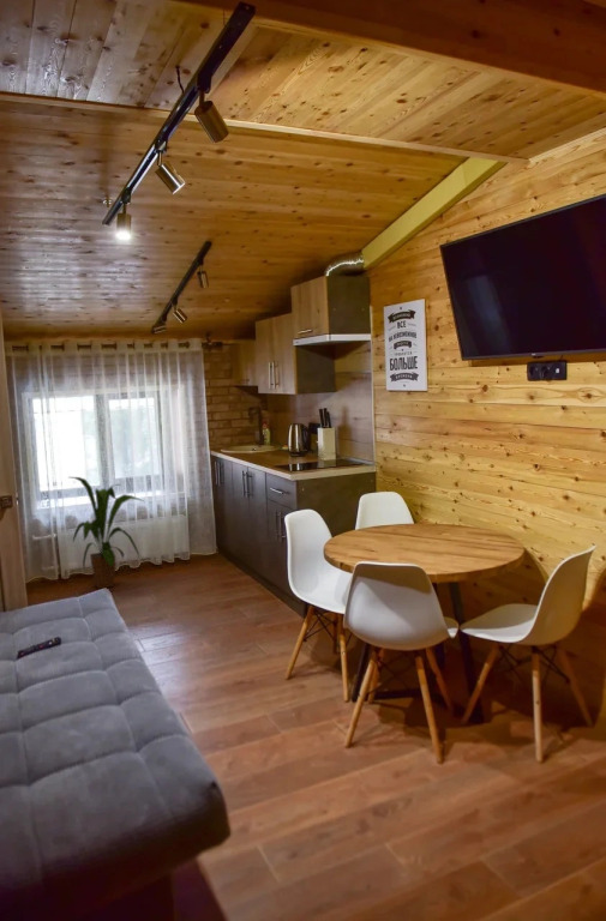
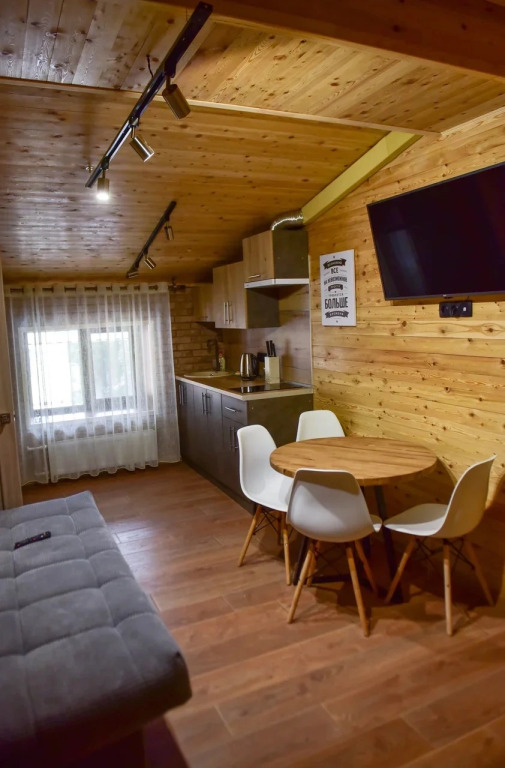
- house plant (109, 529)
